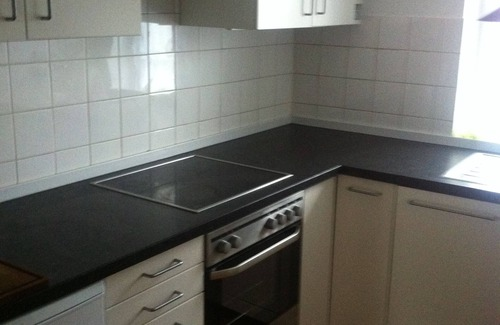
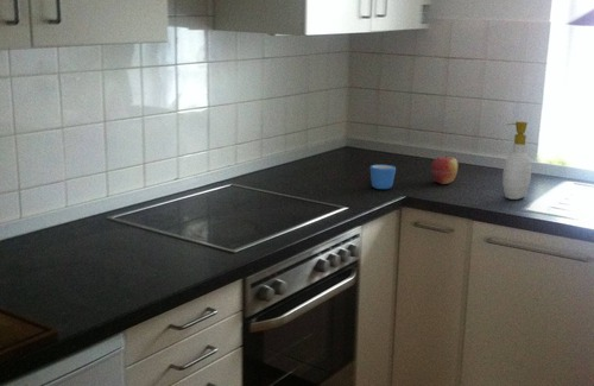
+ soap bottle (517, 159)
+ apple (444, 169)
+ mug (384, 176)
